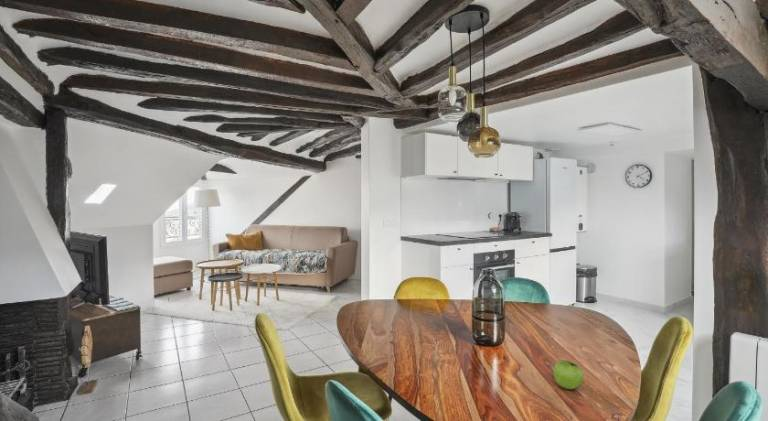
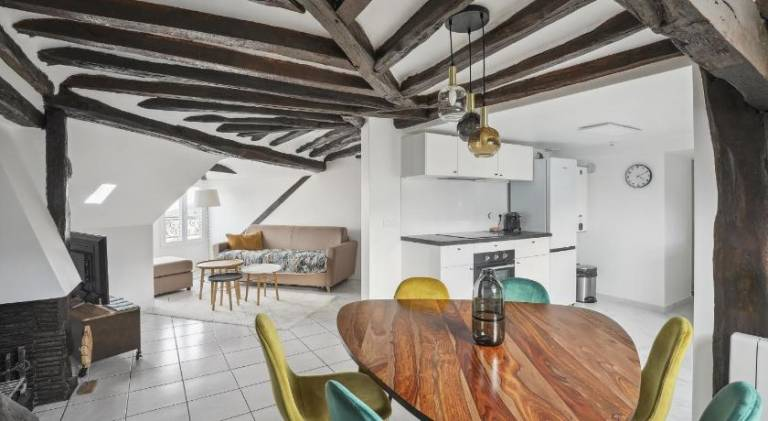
- fruit (568, 374)
